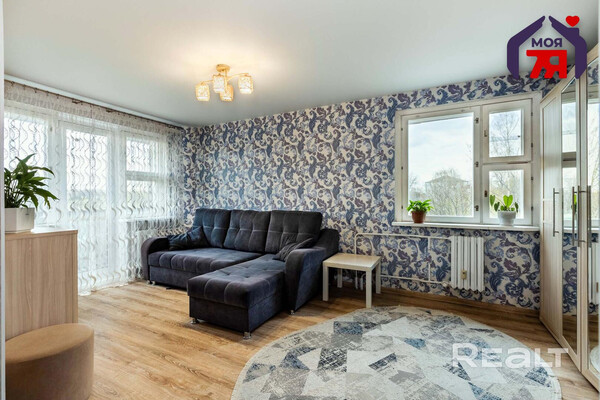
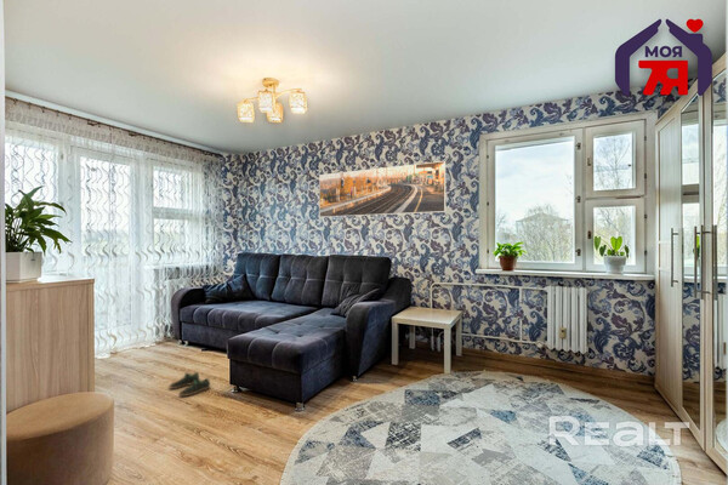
+ shoe (189, 382)
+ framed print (376, 192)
